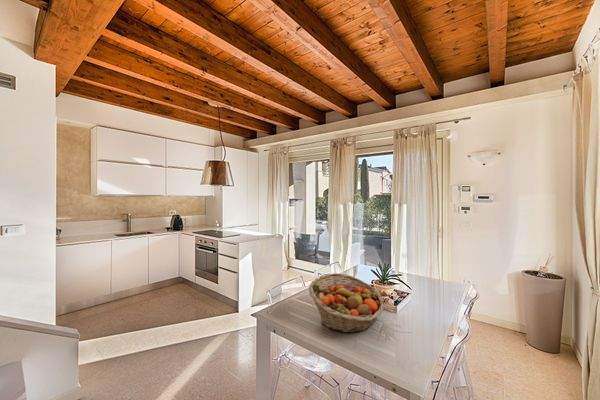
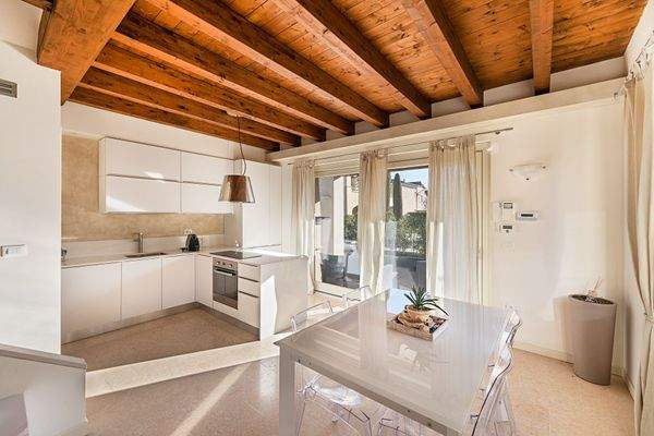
- fruit basket (346, 300)
